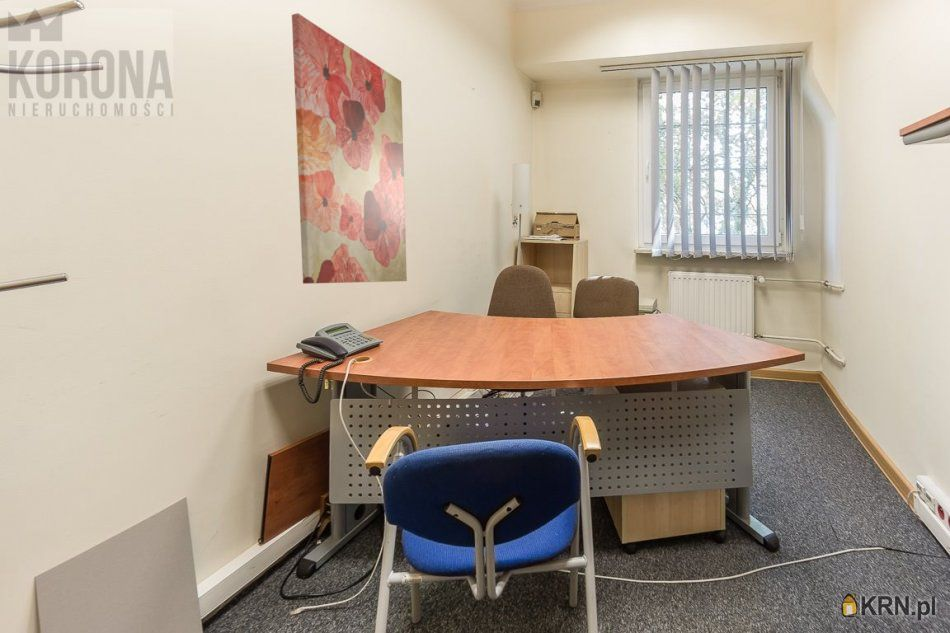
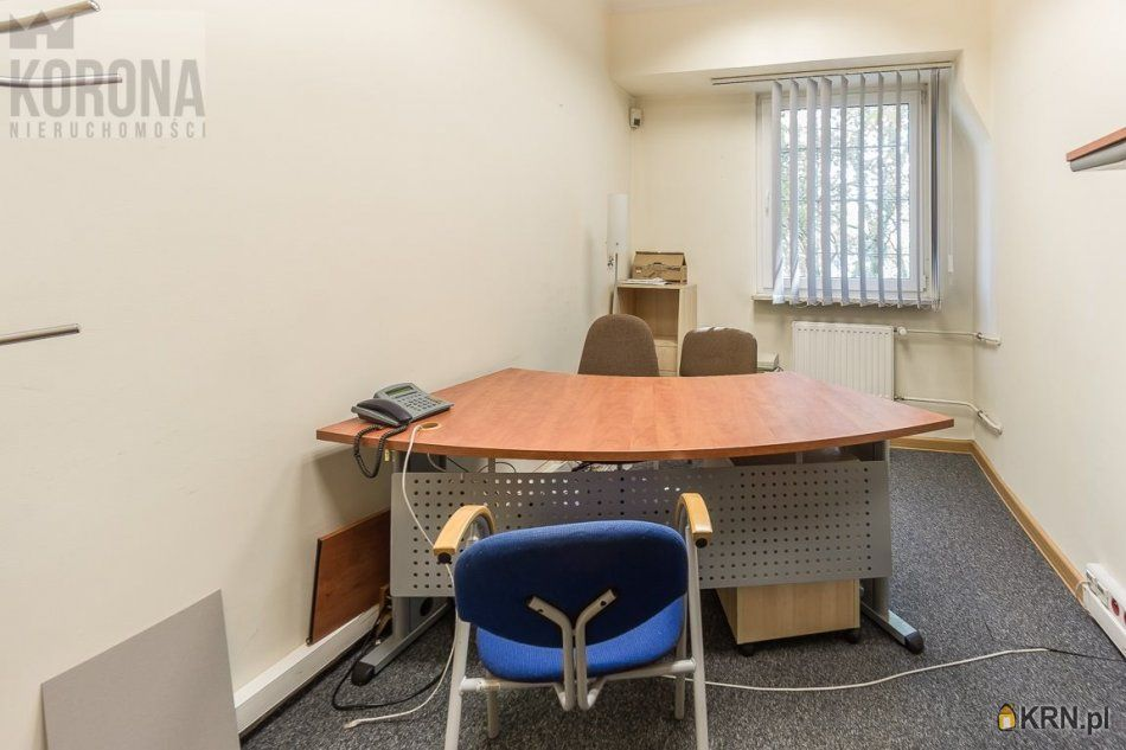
- wall art (358, 169)
